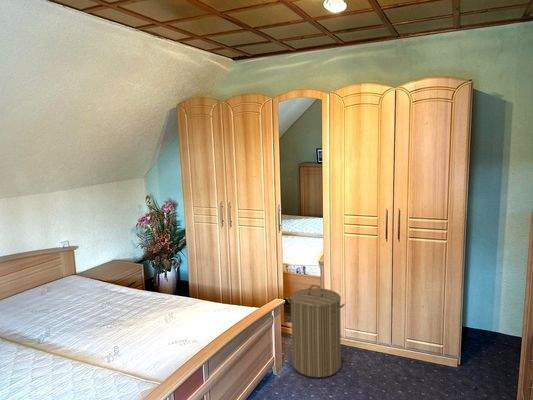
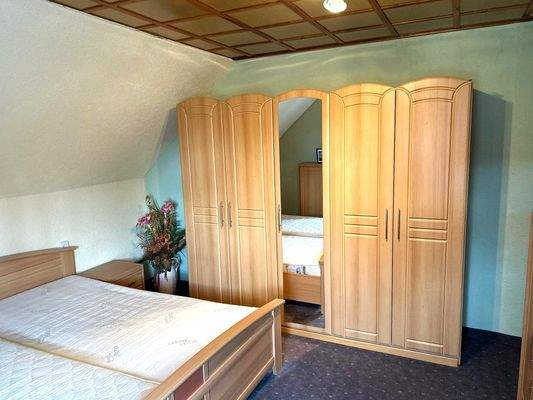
- laundry hamper (315, 325)
